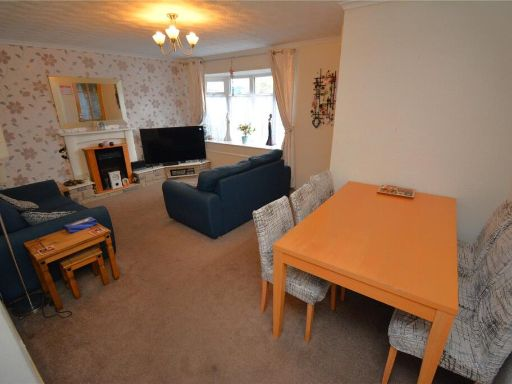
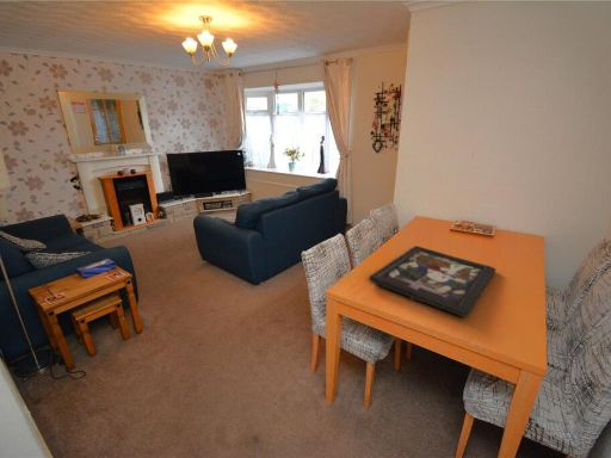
+ board game (434, 273)
